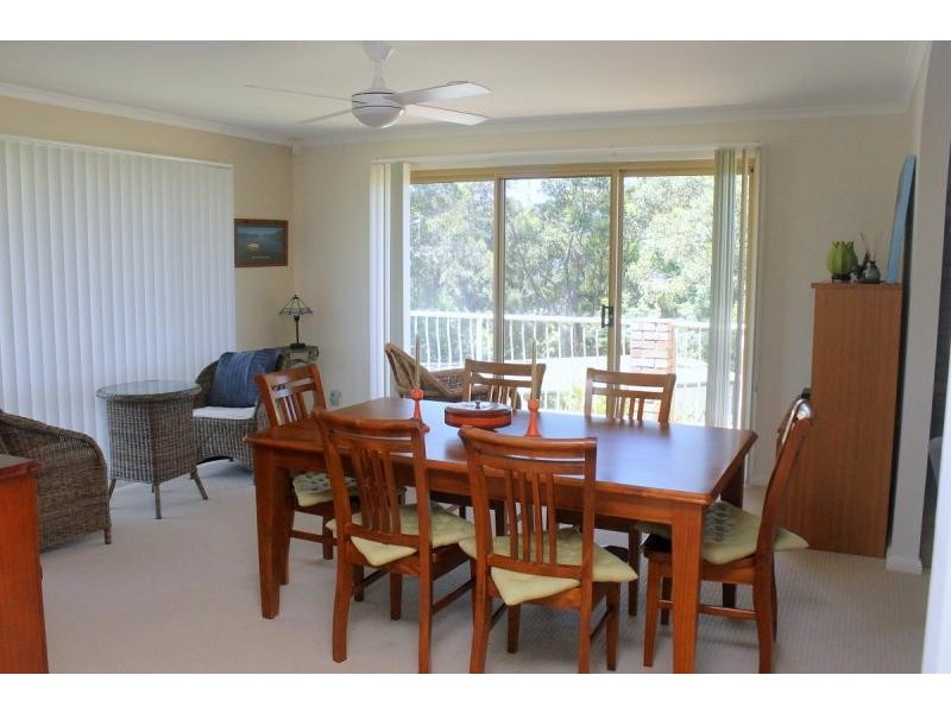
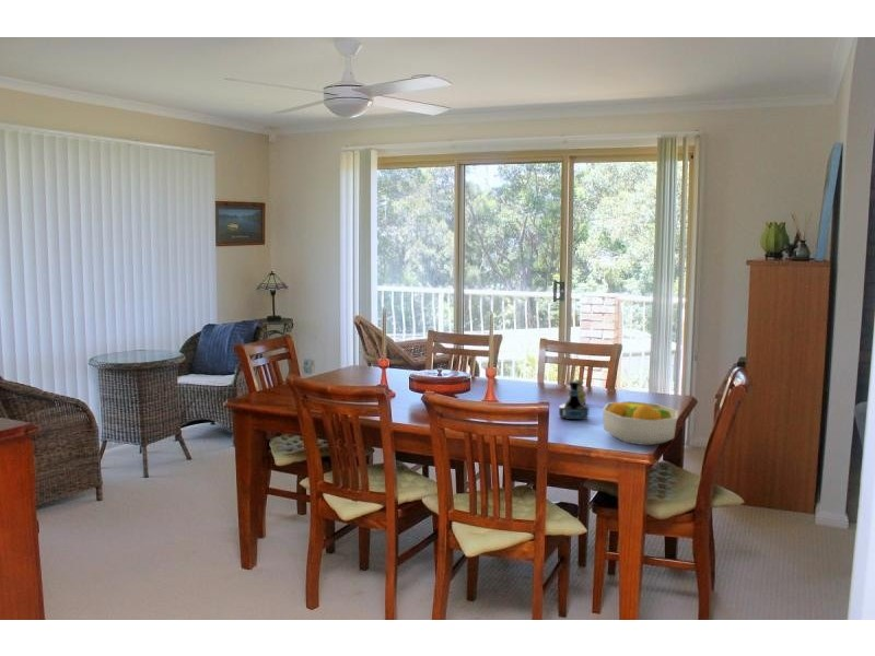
+ fruit bowl (640, 418)
+ salt shaker (579, 390)
+ tequila bottle (573, 399)
